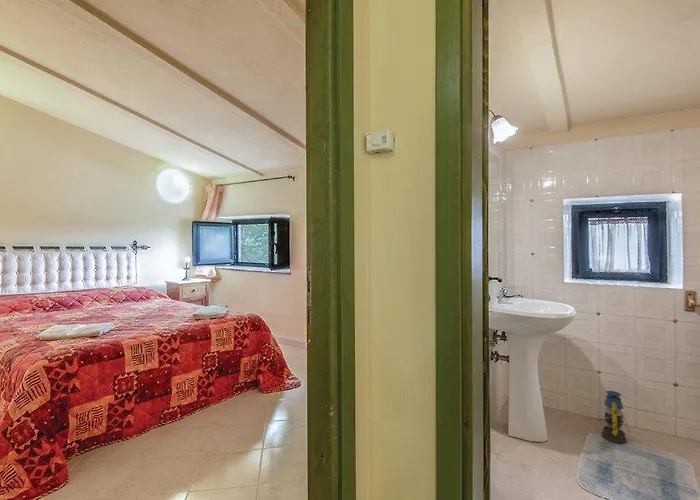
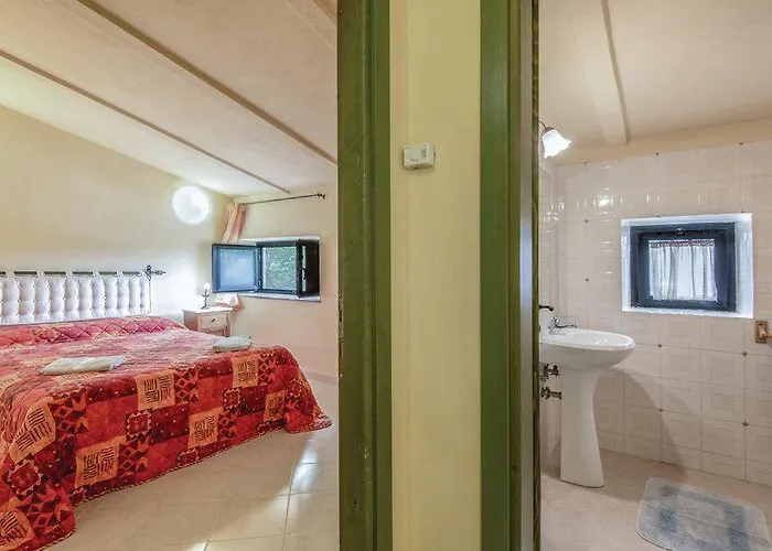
- lantern (615, 414)
